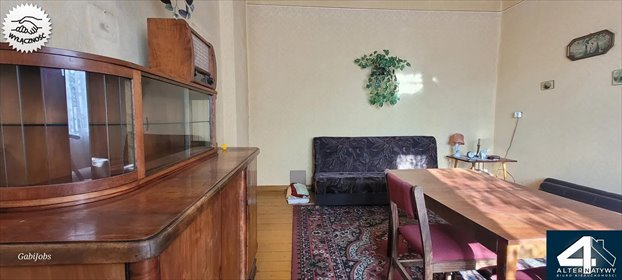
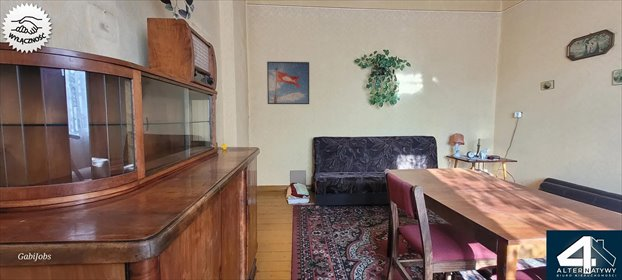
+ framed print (288, 83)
